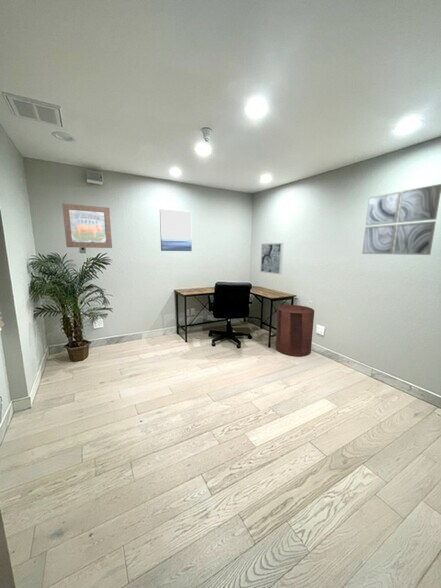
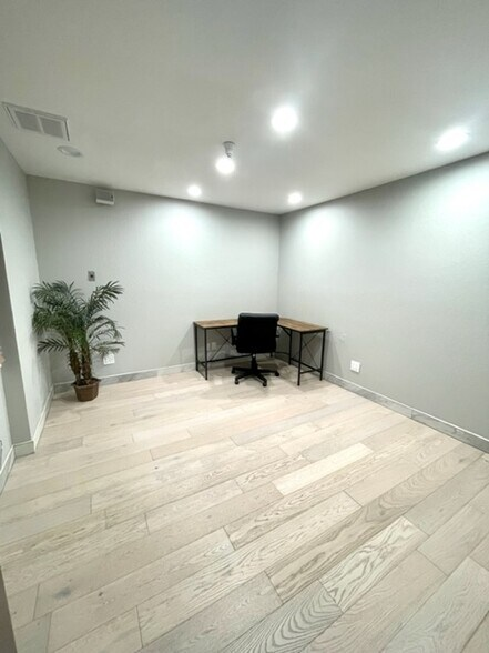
- wall art (397, 224)
- wall art (88, 227)
- wall art (271, 258)
- wall art (176, 231)
- trash can (294, 329)
